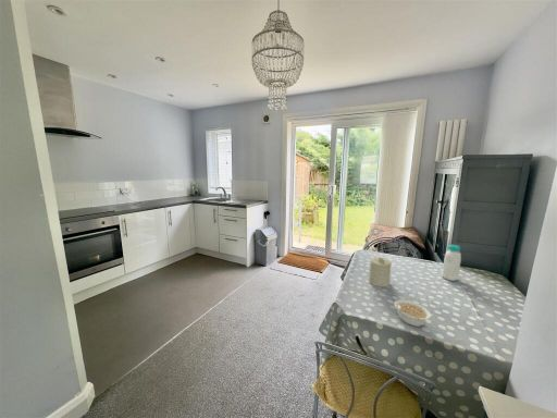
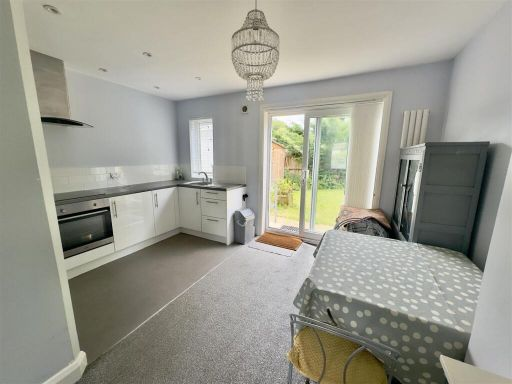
- bottle (451, 261)
- legume (412, 314)
- candle (380, 269)
